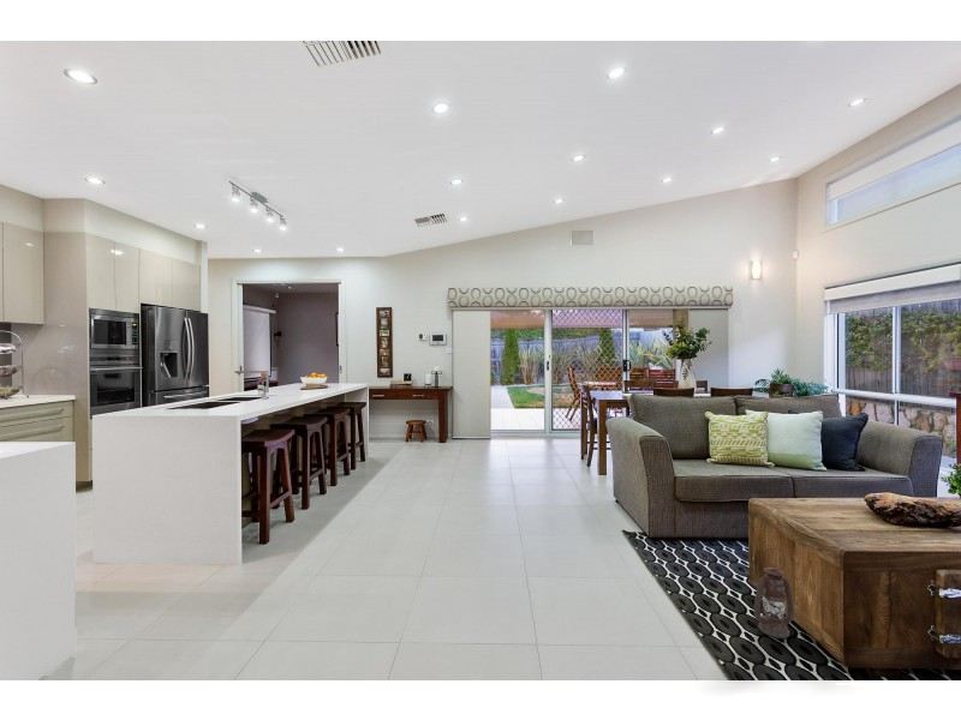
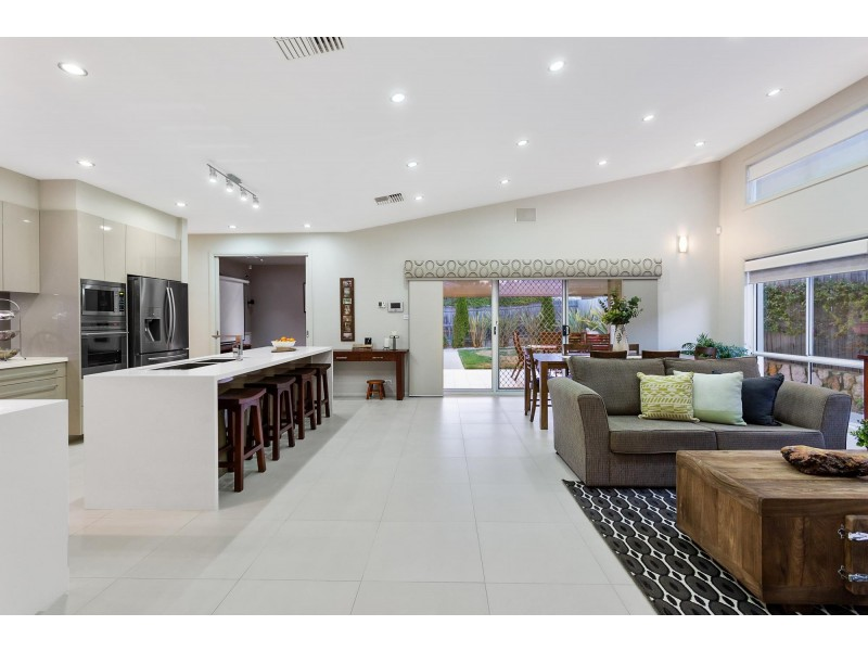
- lantern (774, 589)
